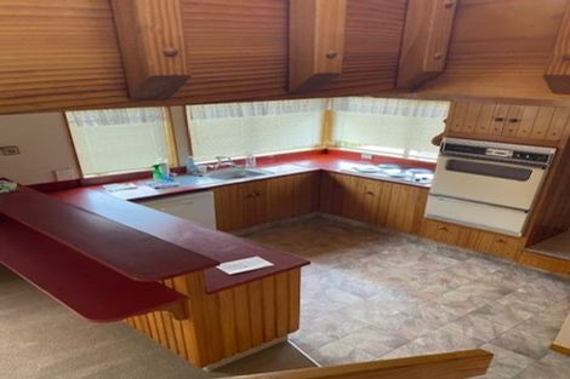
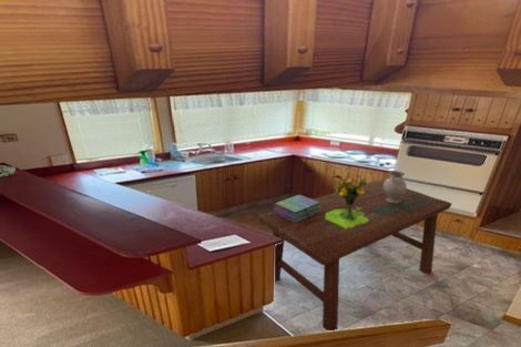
+ ceramic jug (395, 186)
+ bouquet (350, 194)
+ stack of books (296, 206)
+ dining table (355, 243)
